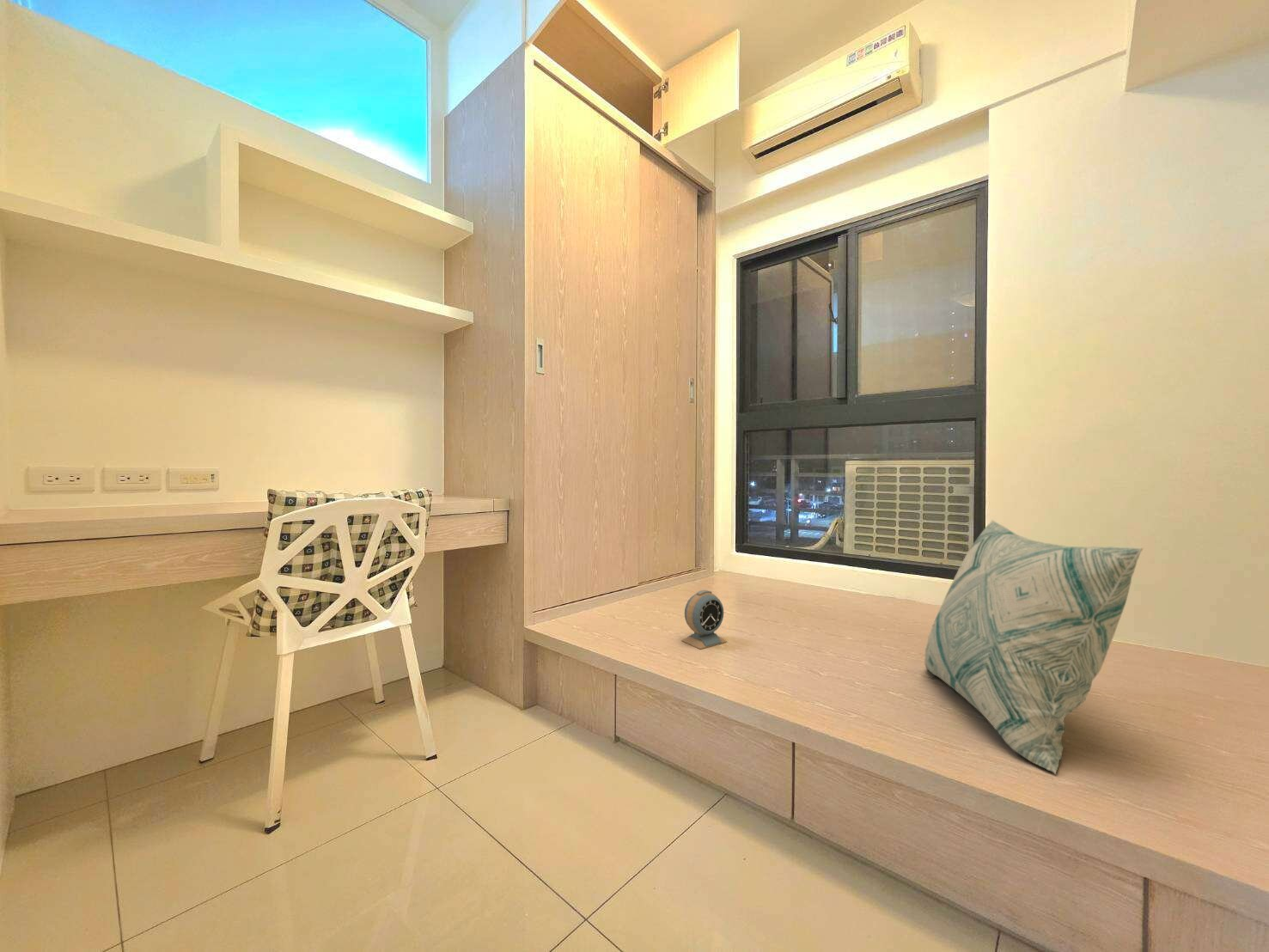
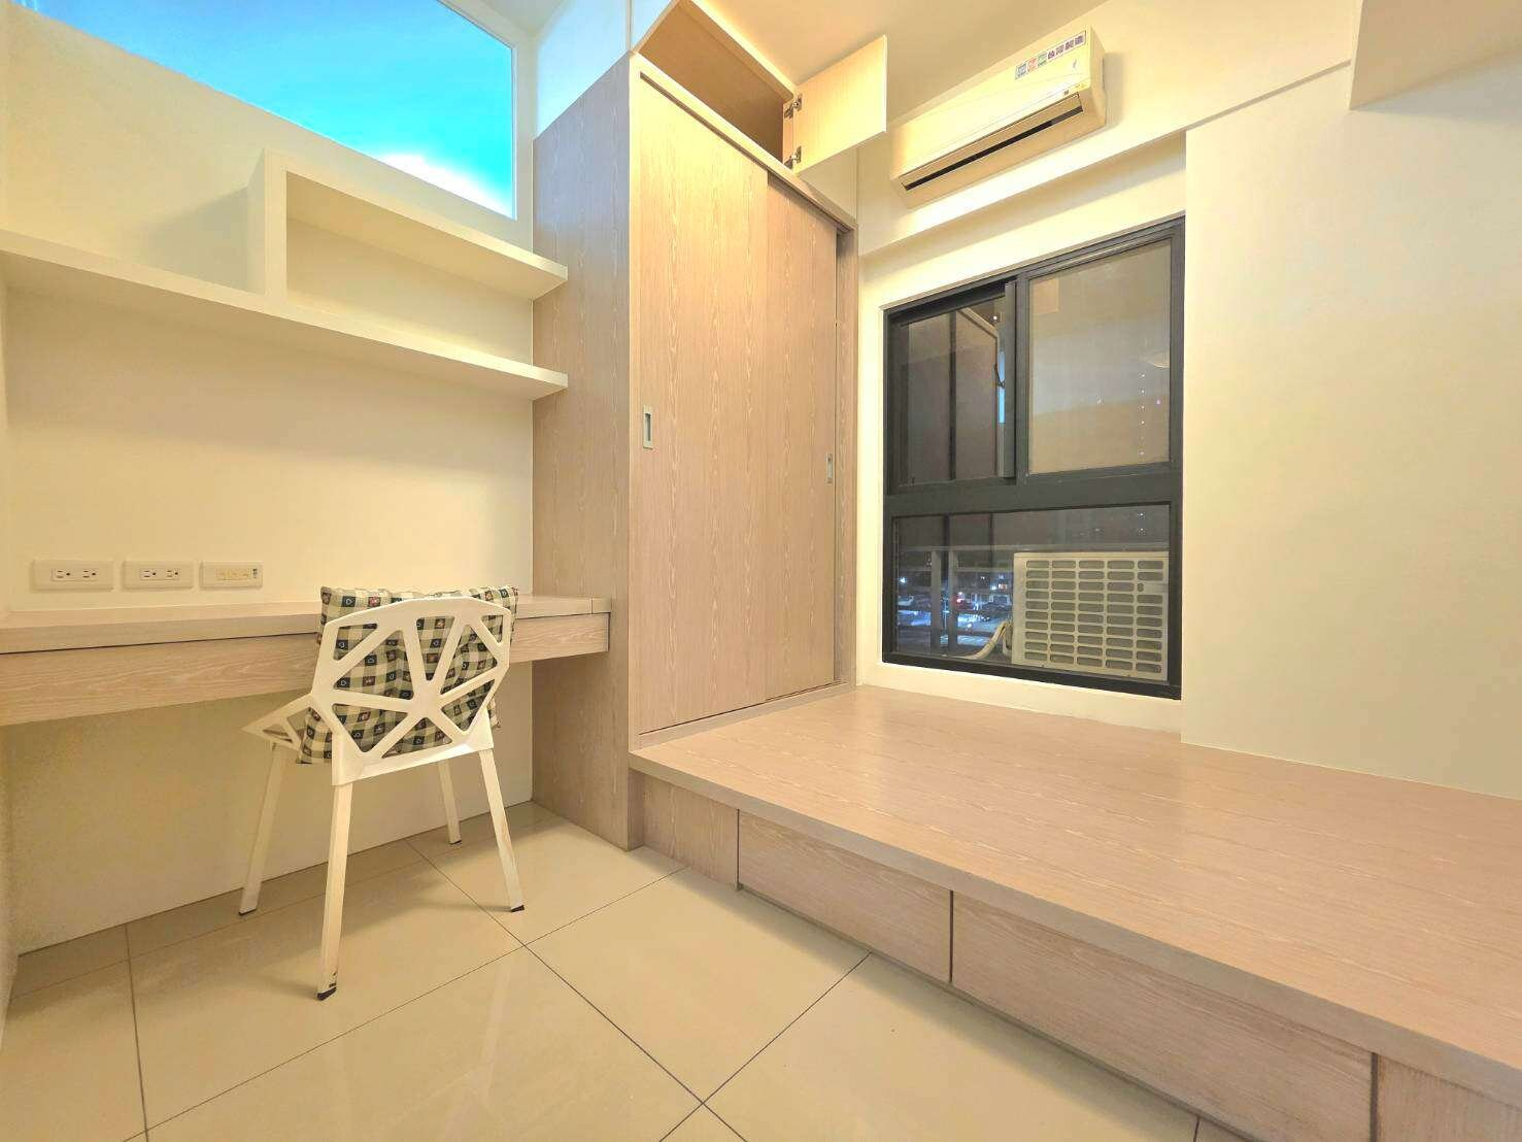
- decorative pillow (1008, 620)
- alarm clock (704, 615)
